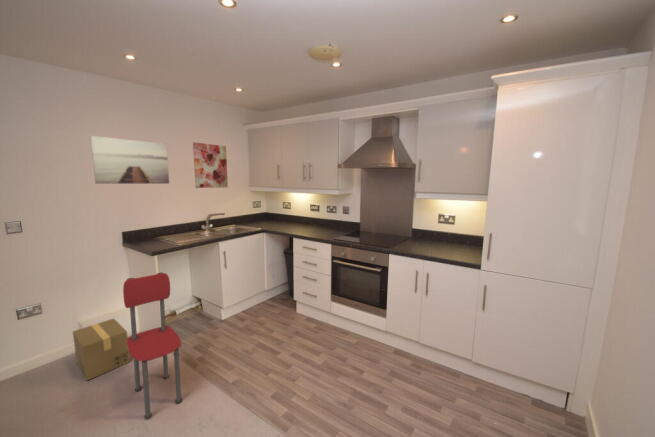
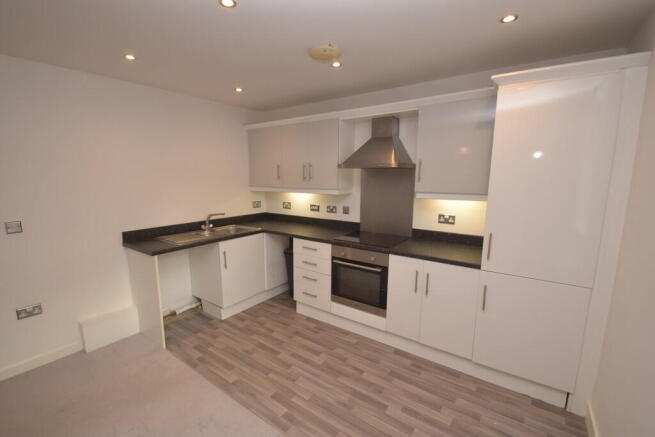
- wall art (211, 166)
- wall art (133, 162)
- cardboard box (101, 346)
- dining chair (153, 338)
